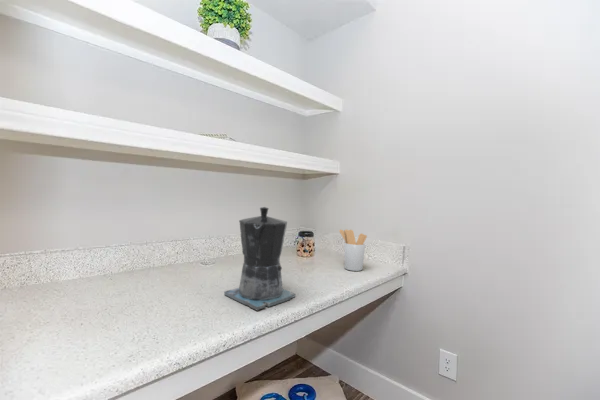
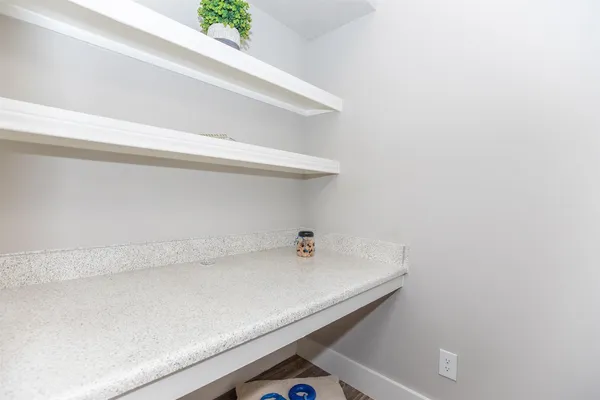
- utensil holder (351, 248)
- coffee maker (262, 251)
